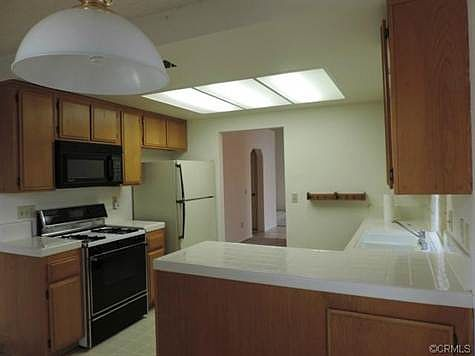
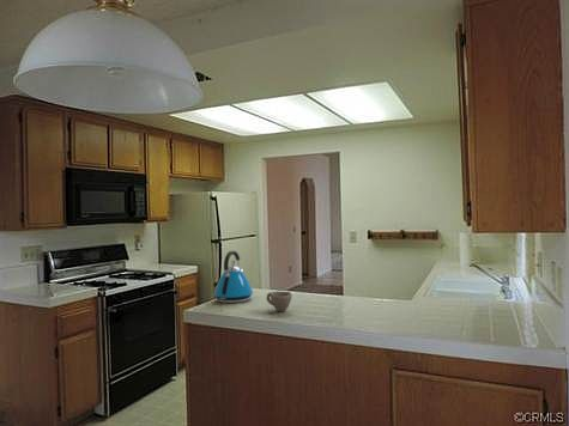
+ cup (278, 300)
+ kettle (232, 274)
